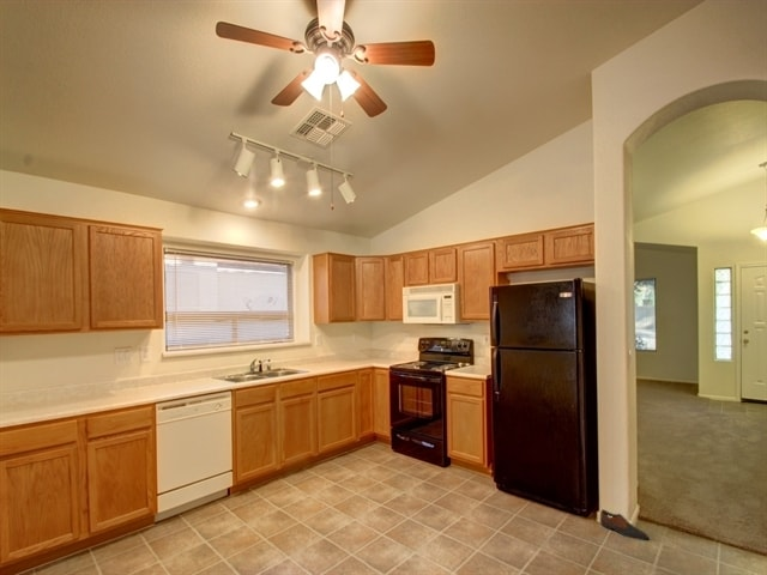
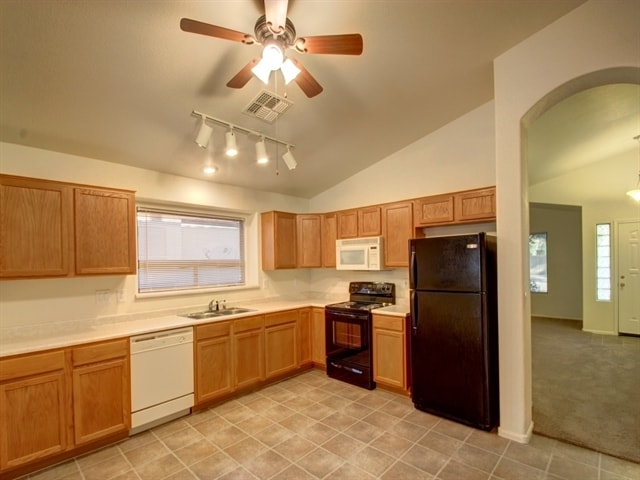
- shoe (622, 523)
